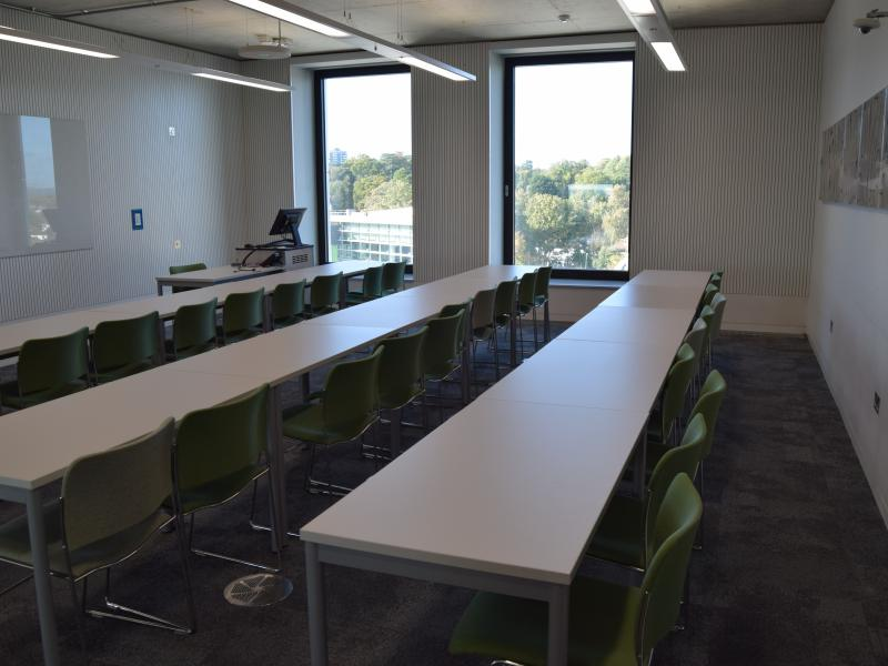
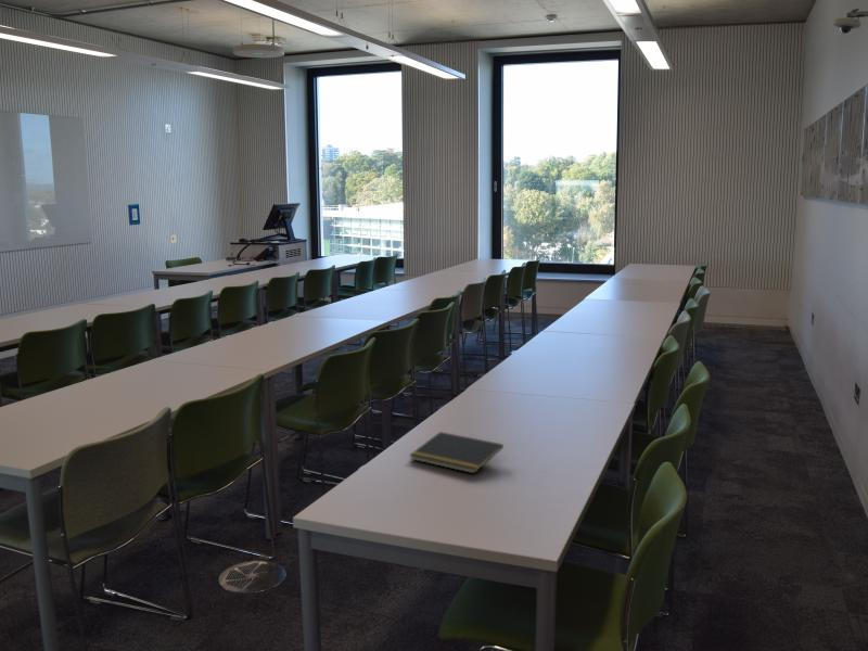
+ notepad (456, 451)
